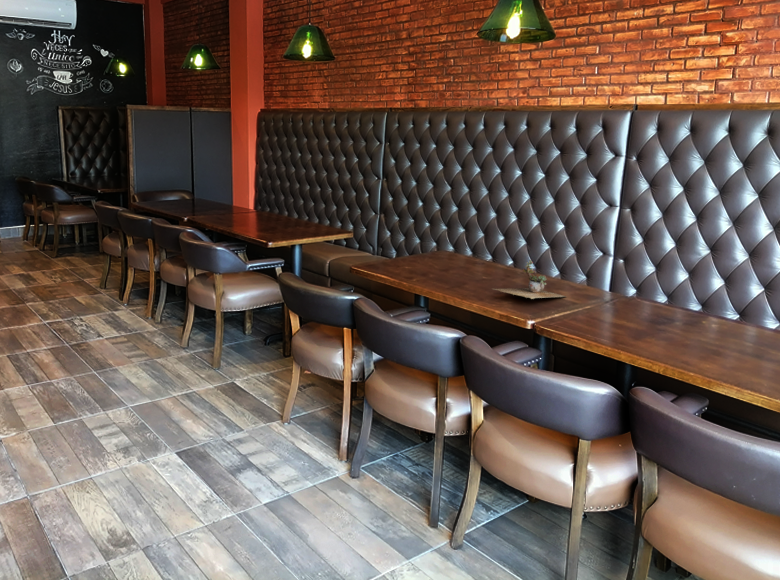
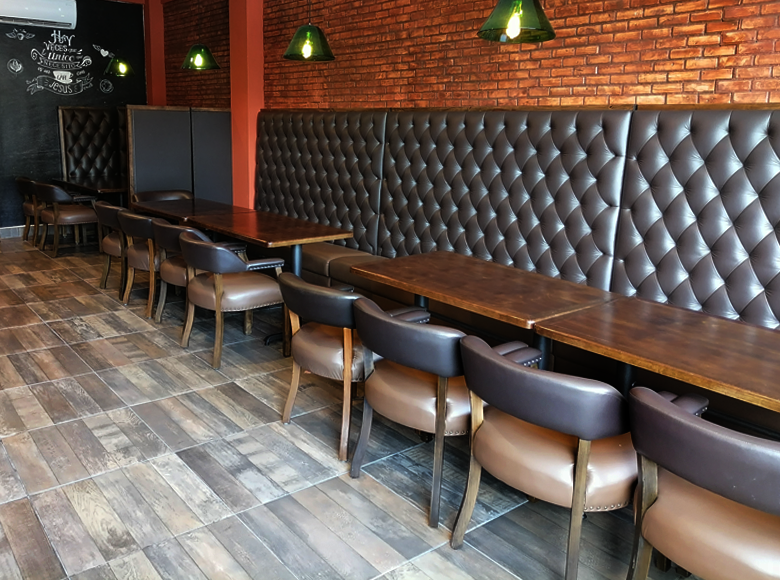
- succulent plant (530, 278)
